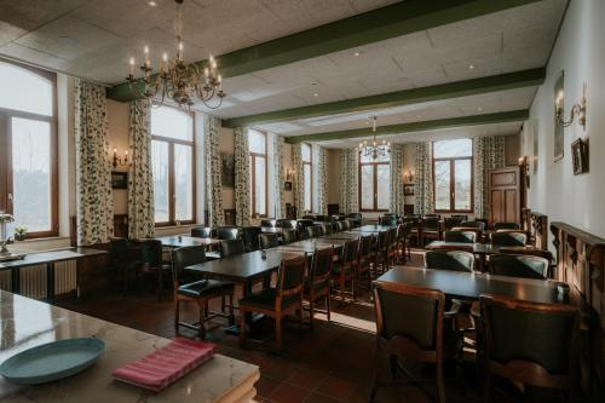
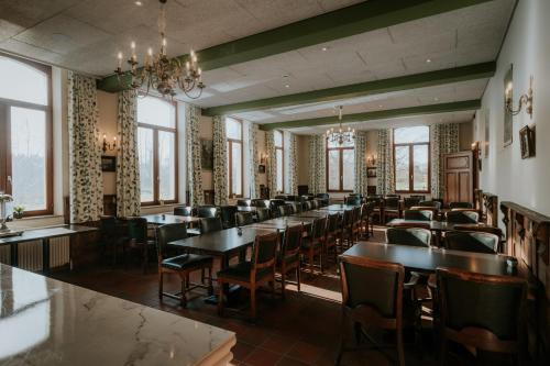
- saucer (56, 359)
- dish towel (168, 359)
